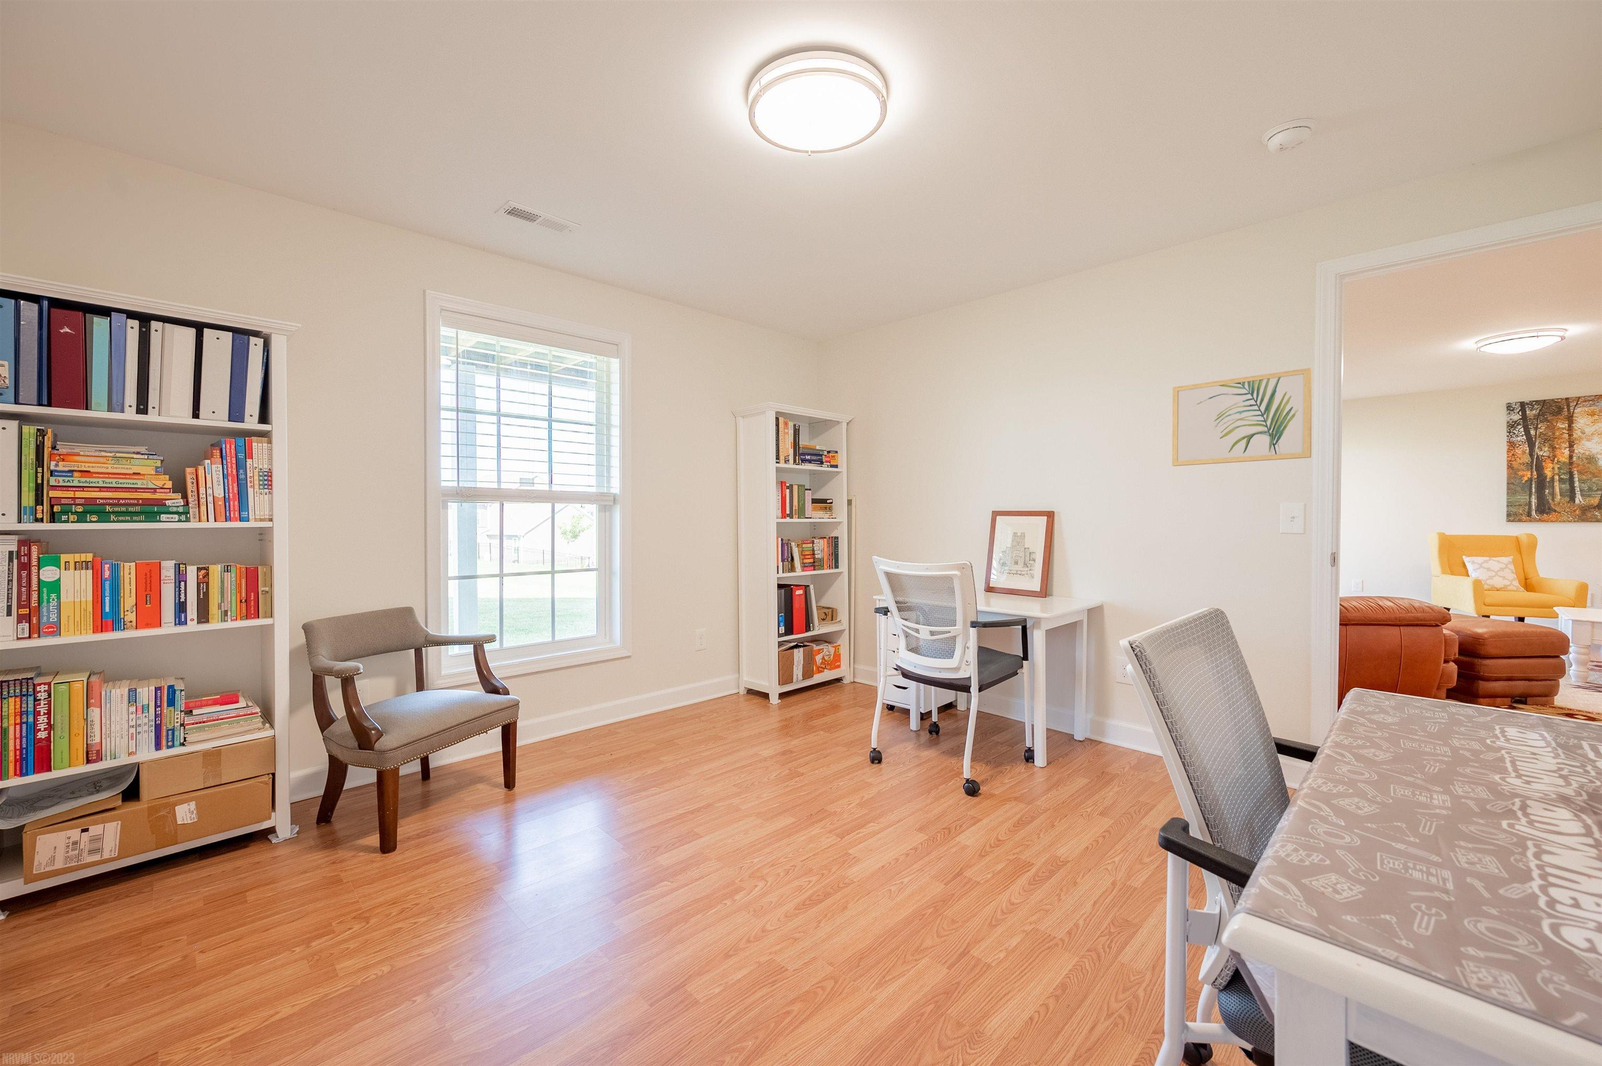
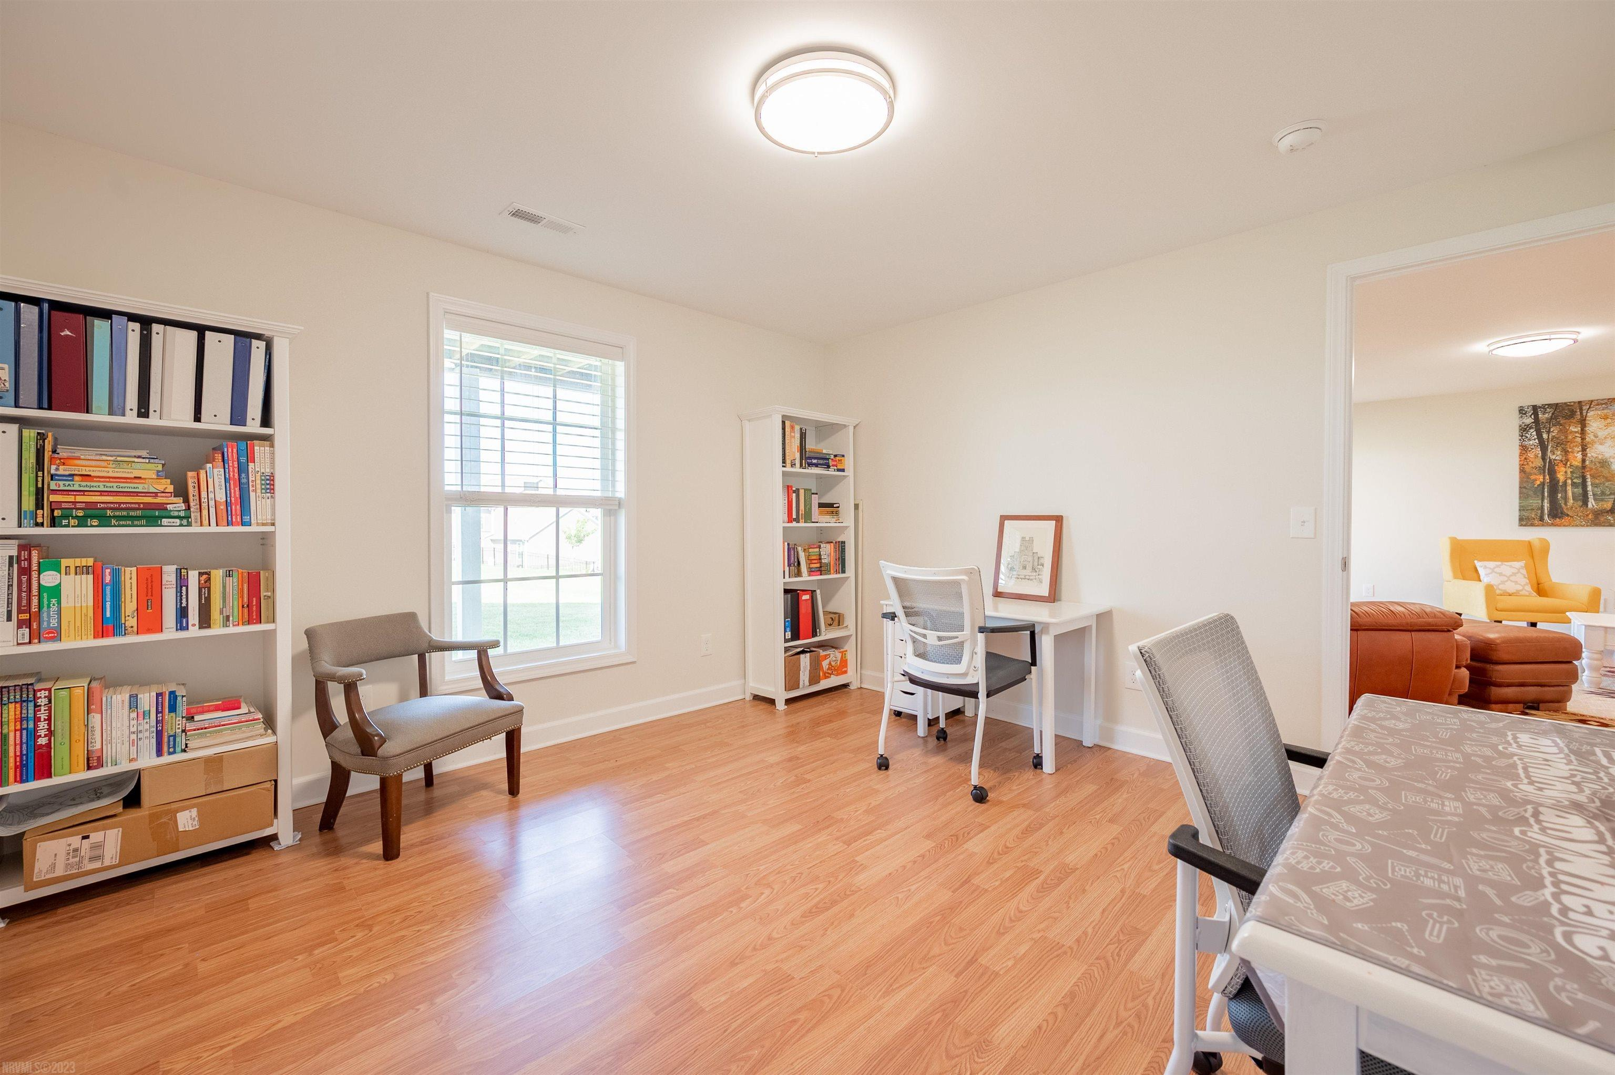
- wall art (1238, 420)
